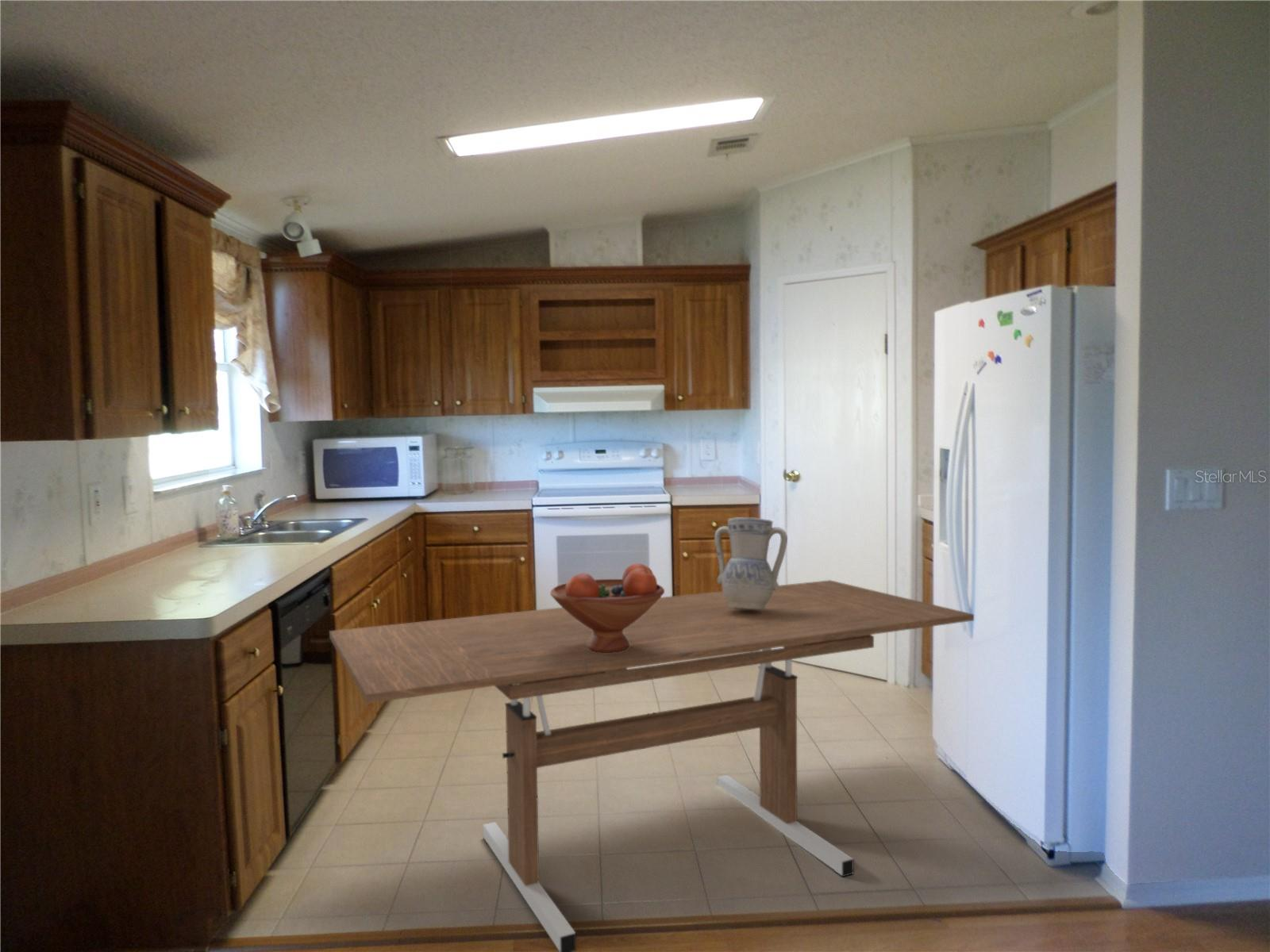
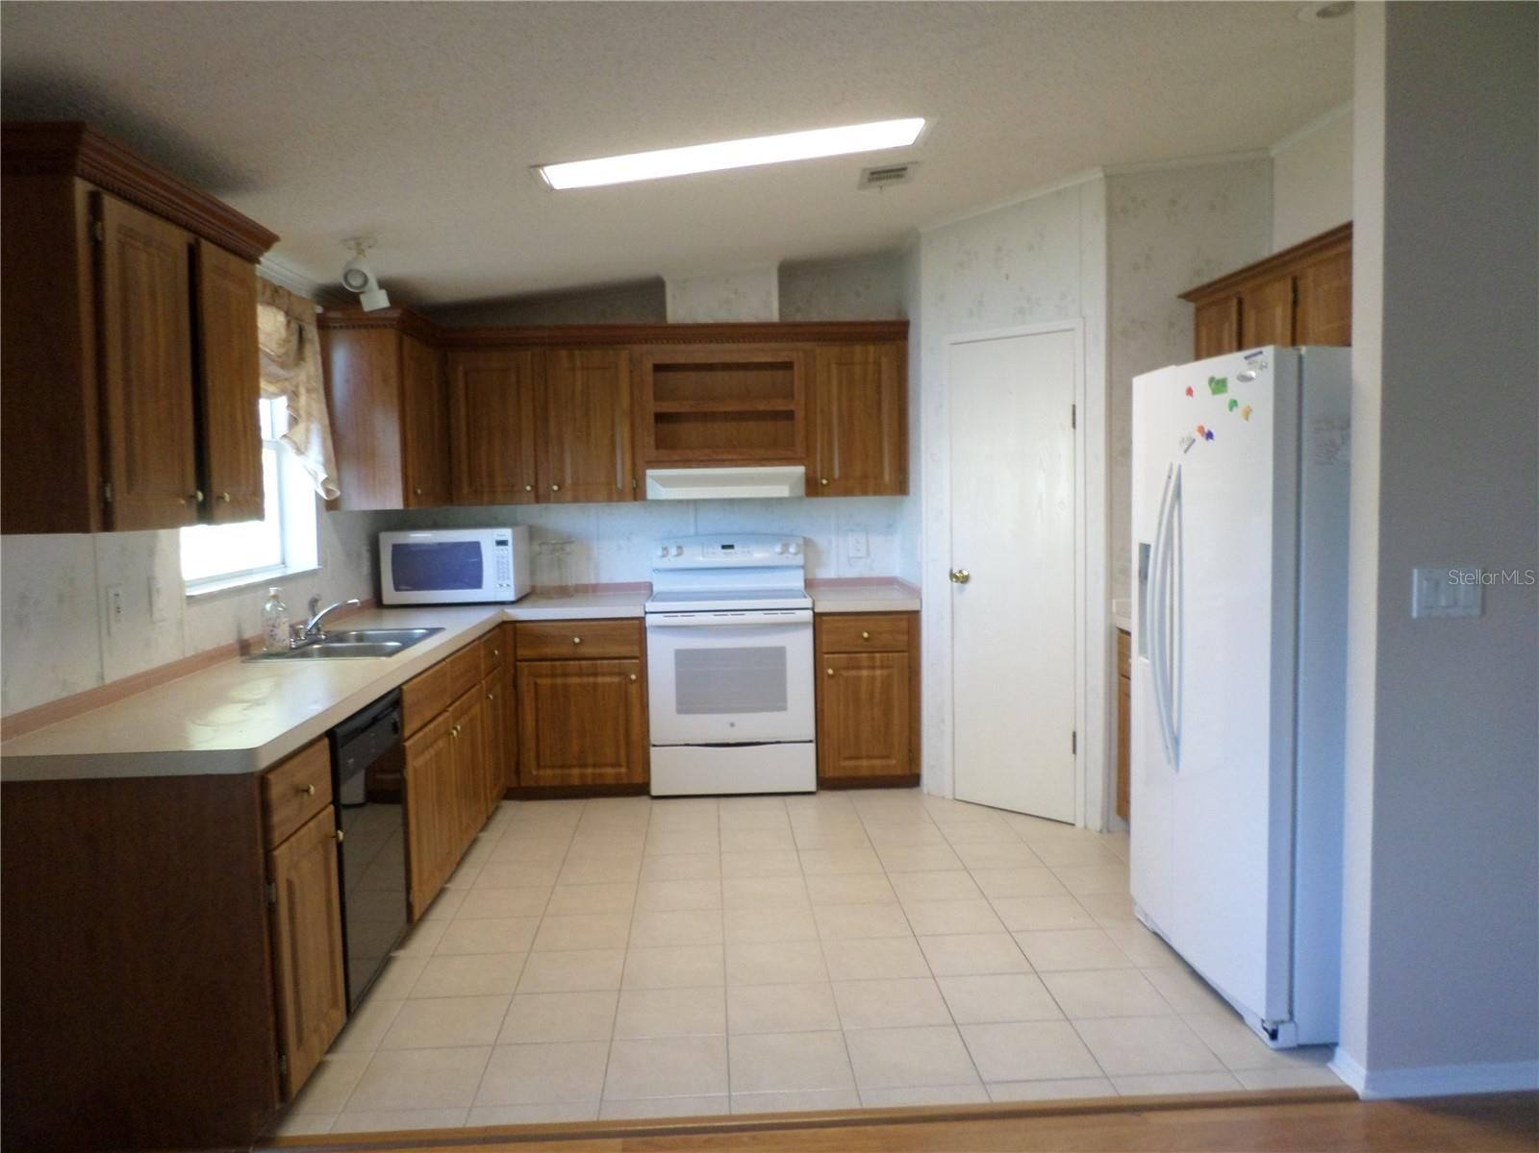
- fruit bowl (607, 606)
- vase (749, 562)
- dining table (660, 739)
